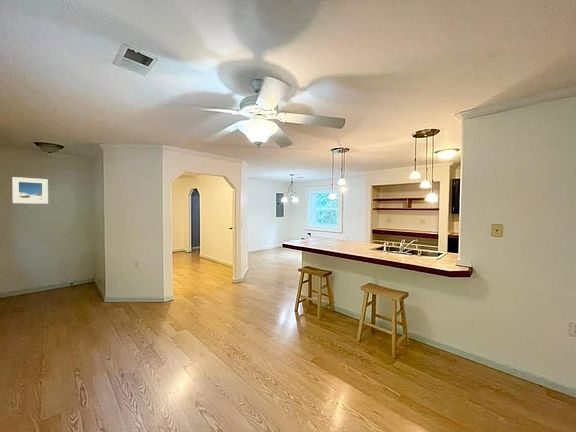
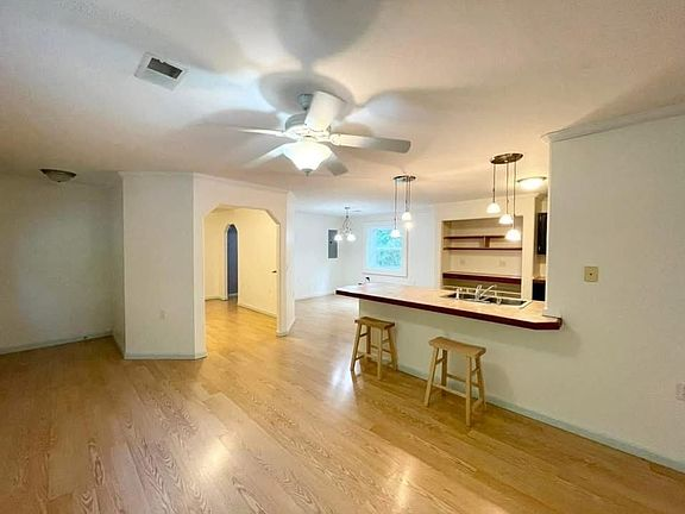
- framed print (30, 190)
